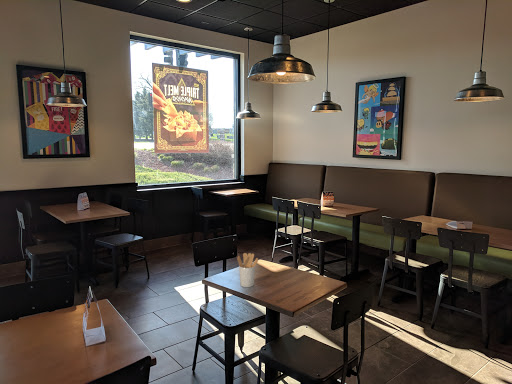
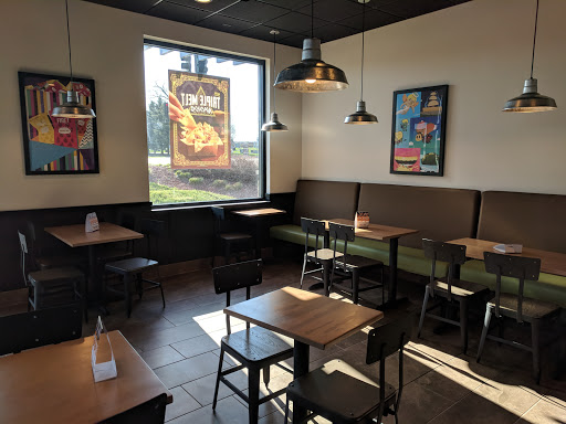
- utensil holder (247, 269)
